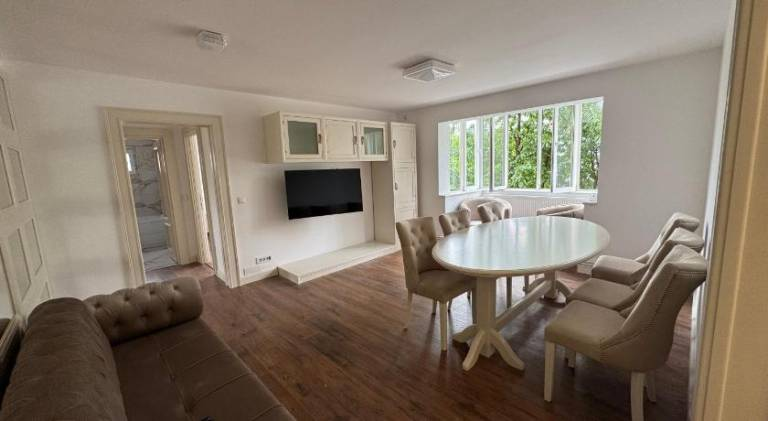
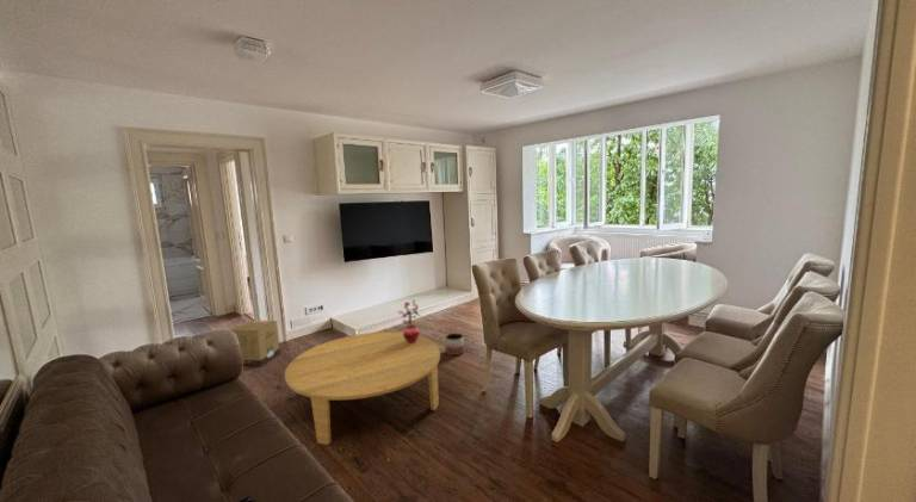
+ planter (454, 343)
+ potted plant (410, 321)
+ coffee table (367, 378)
+ cardboard box (255, 342)
